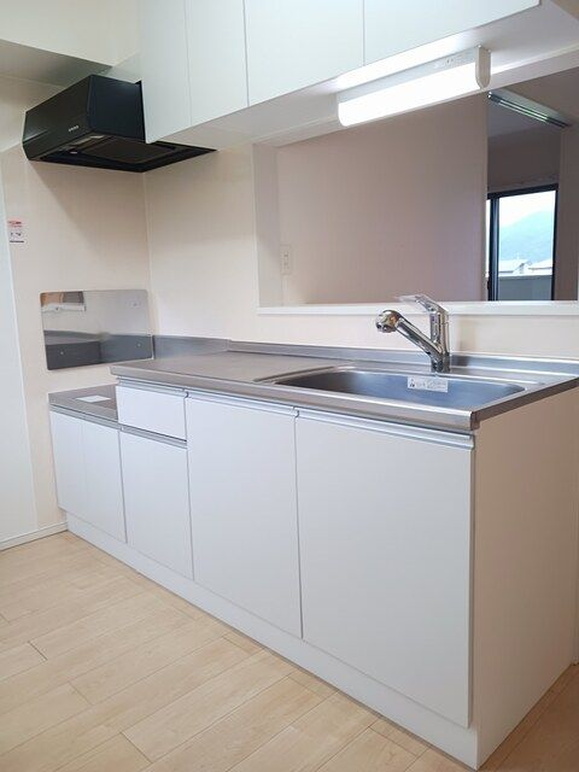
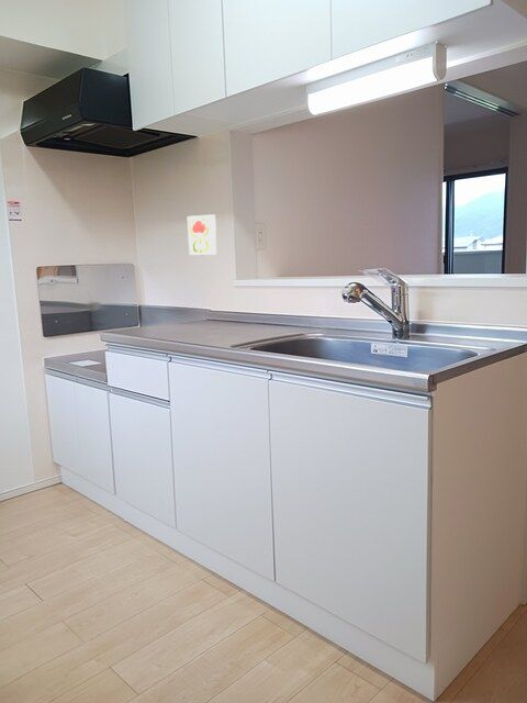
+ decorative tile (201, 235)
